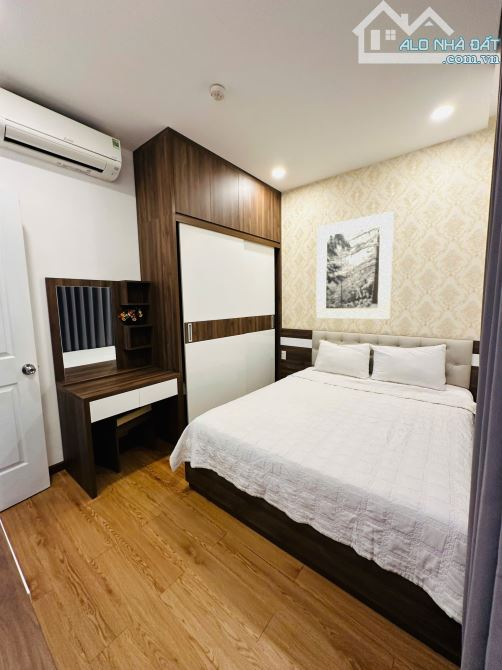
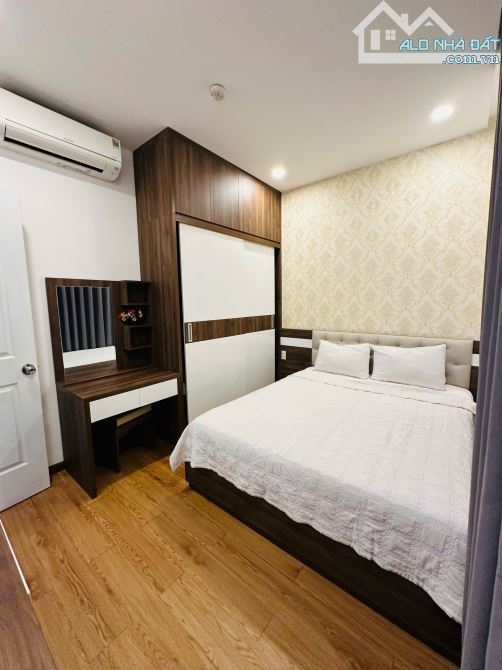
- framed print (351, 270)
